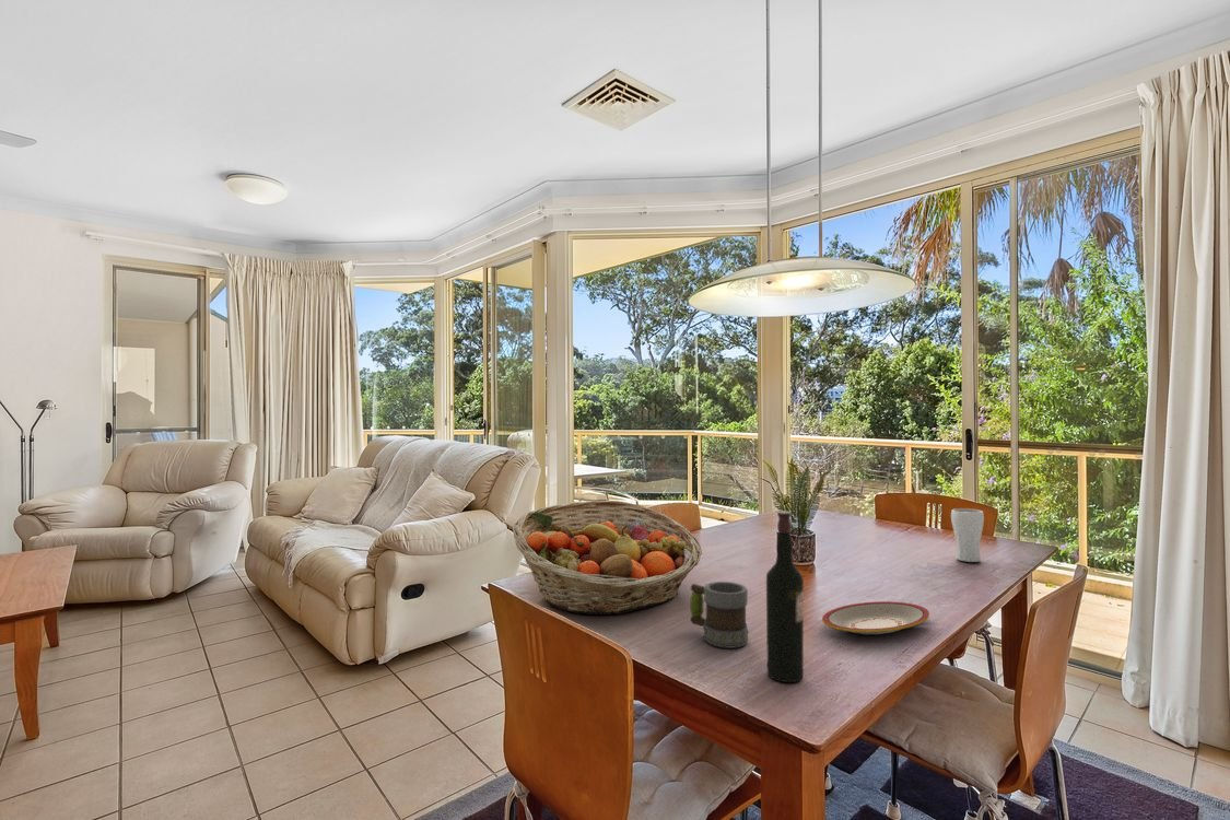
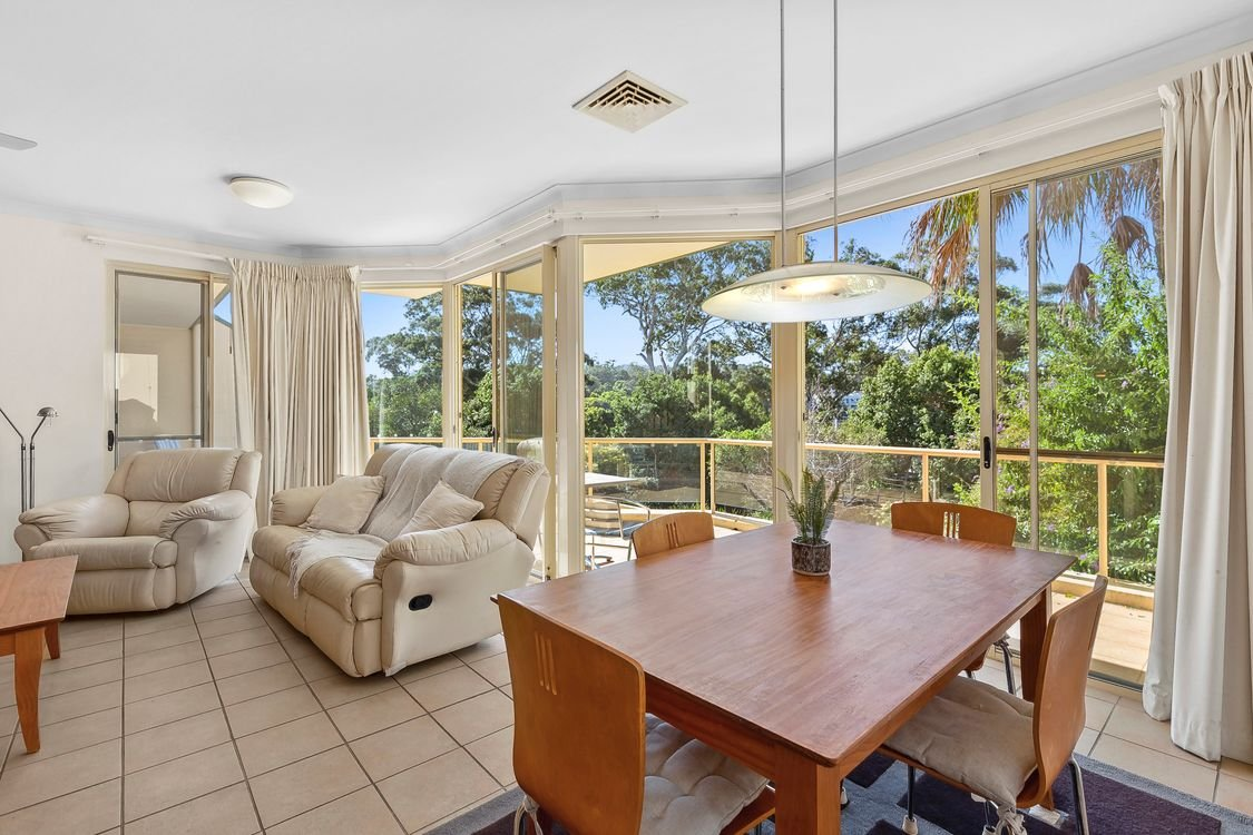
- wine bottle (784, 594)
- drinking glass (967, 535)
- plate (876, 620)
- mug (716, 610)
- fruit basket (608, 551)
